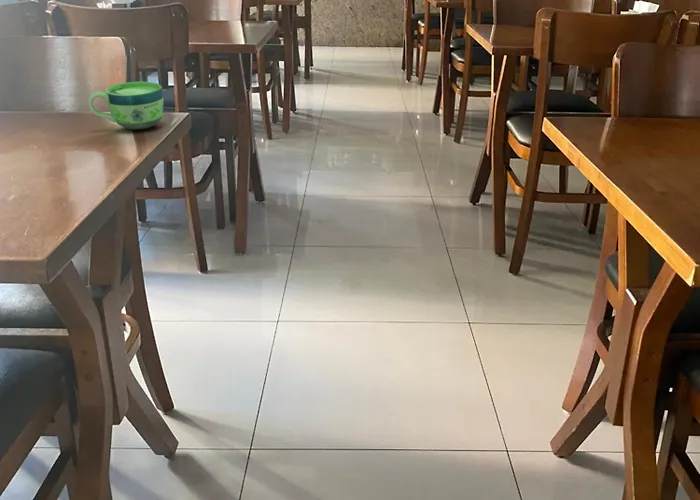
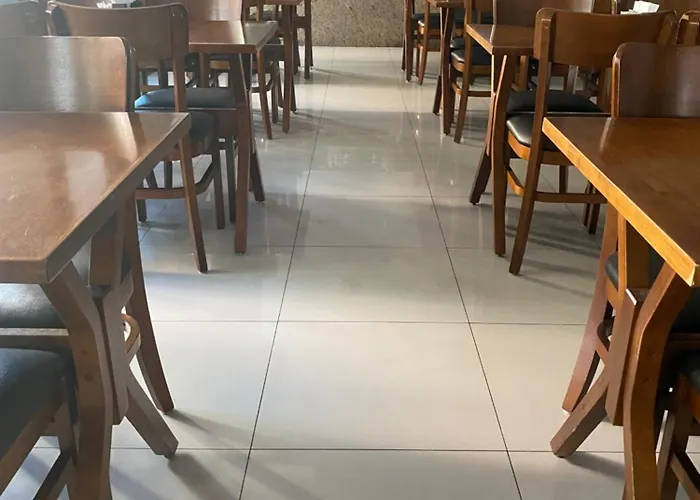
- cup (128, 107)
